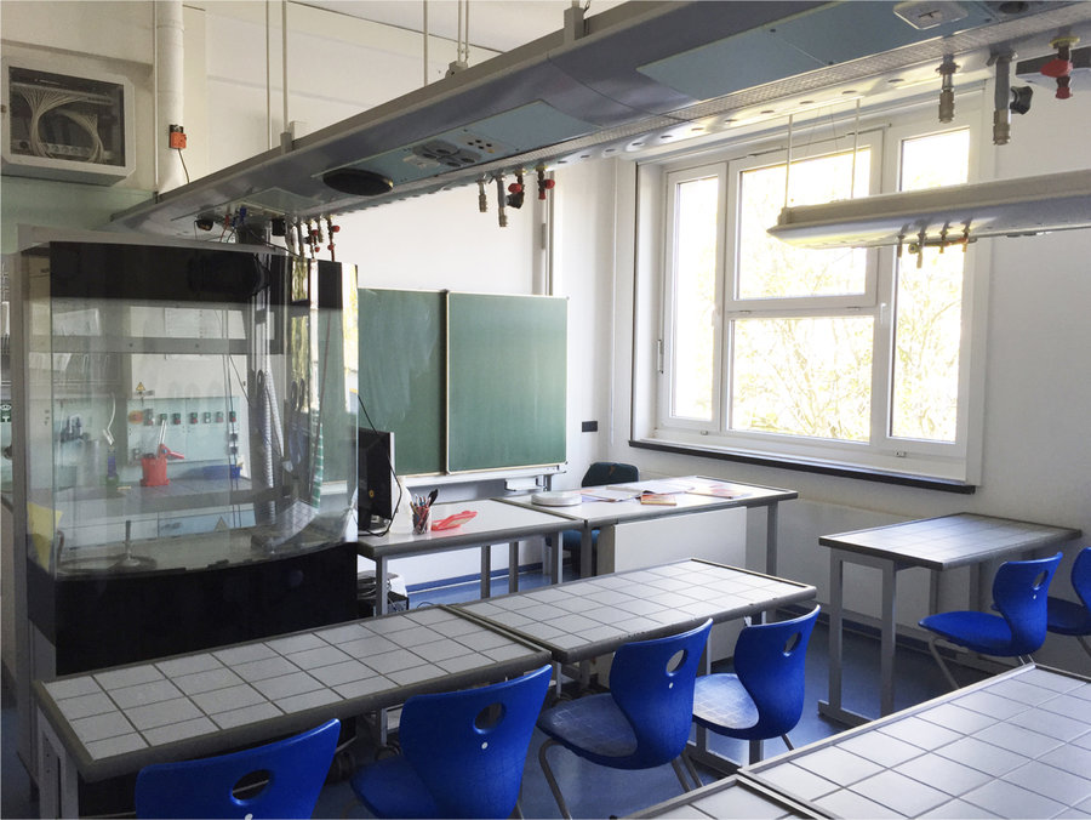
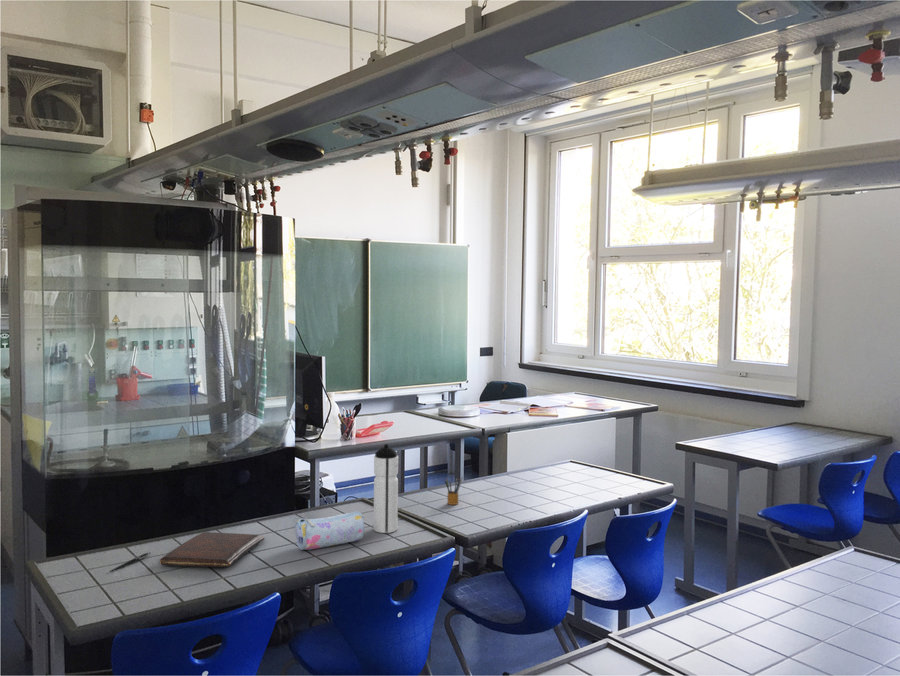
+ water bottle (385, 486)
+ pencil box (451, 490)
+ pen (130, 561)
+ book (214, 548)
+ pencil case (329, 529)
